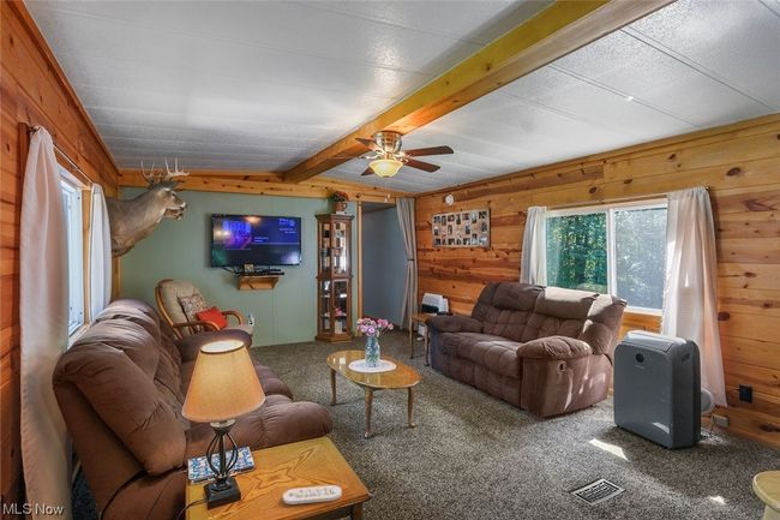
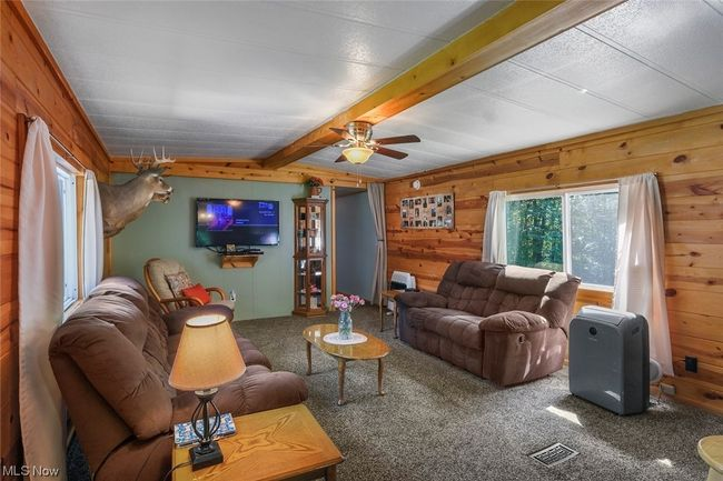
- luggage tag (312, 494)
